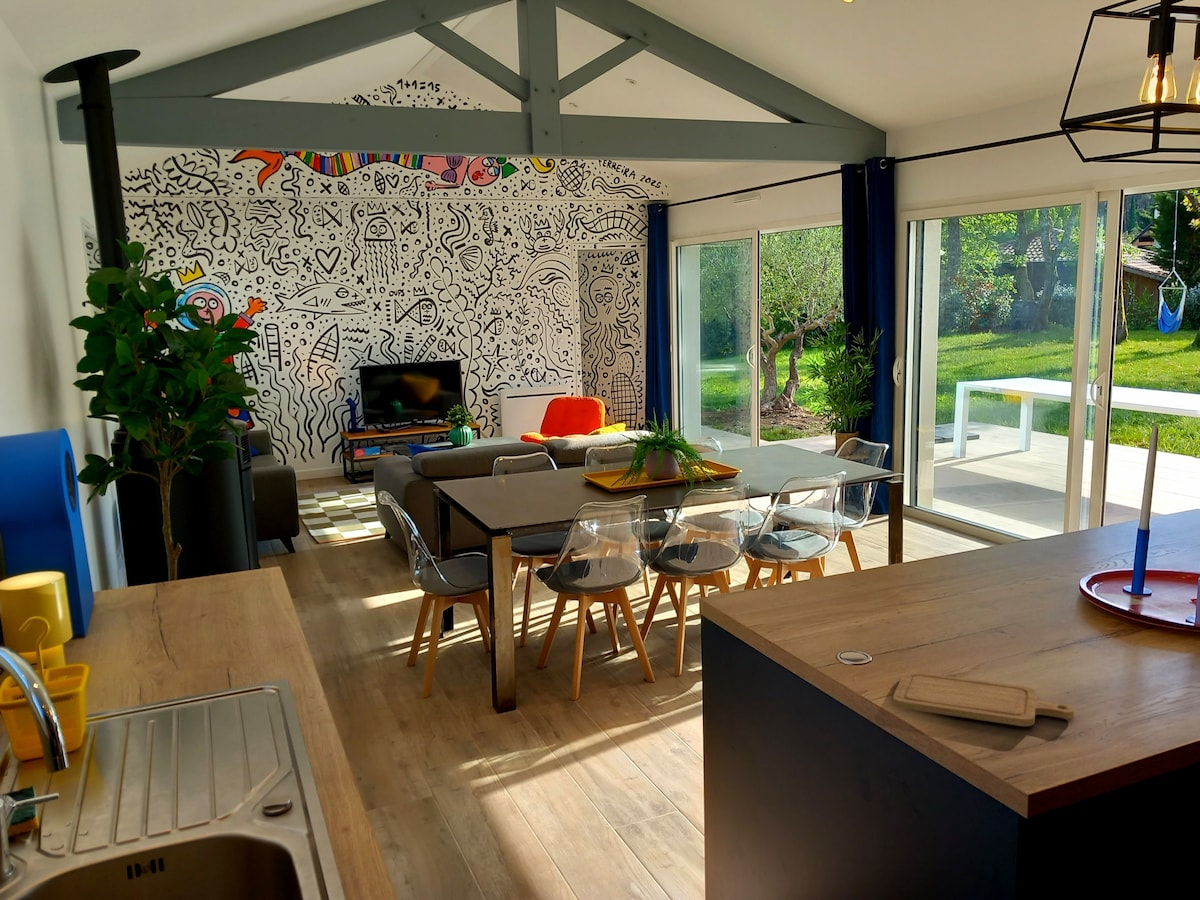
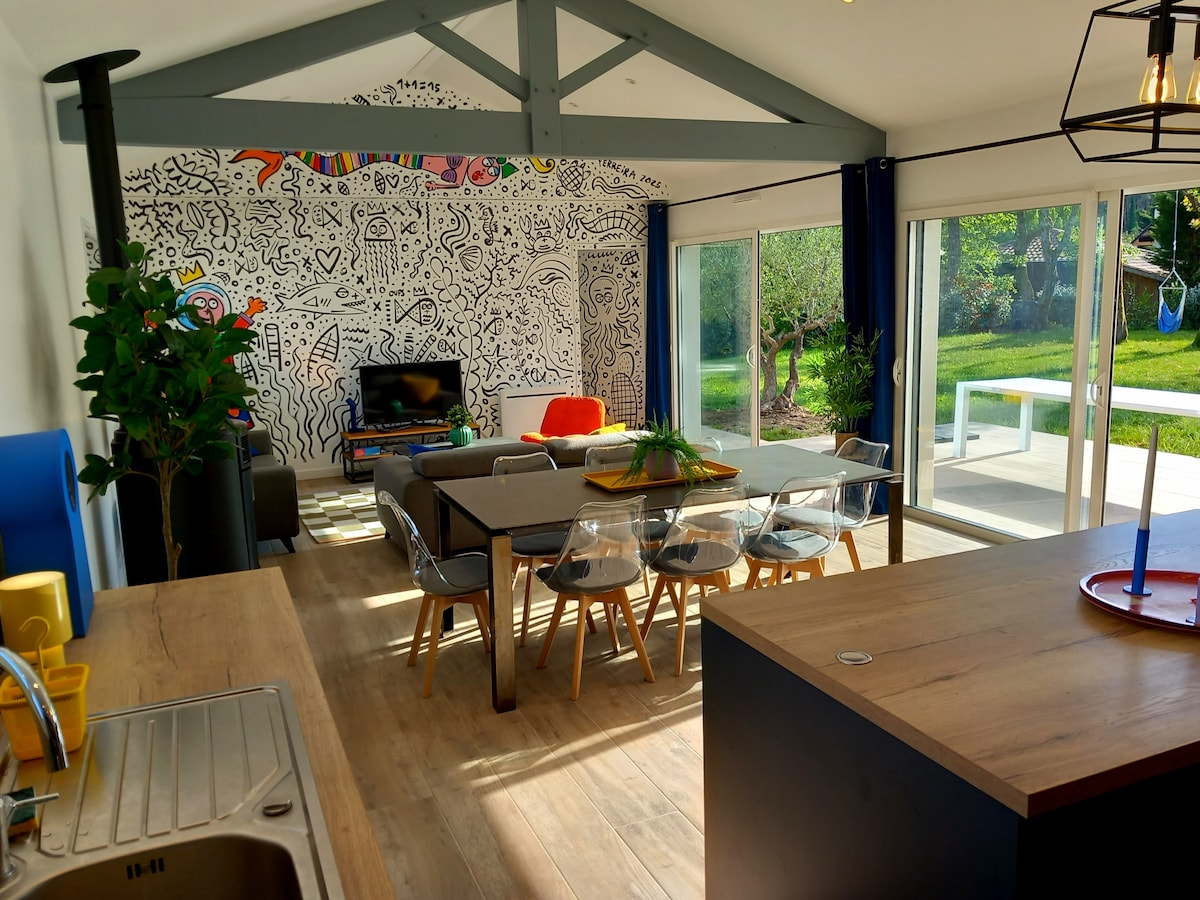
- chopping board (982, 699)
